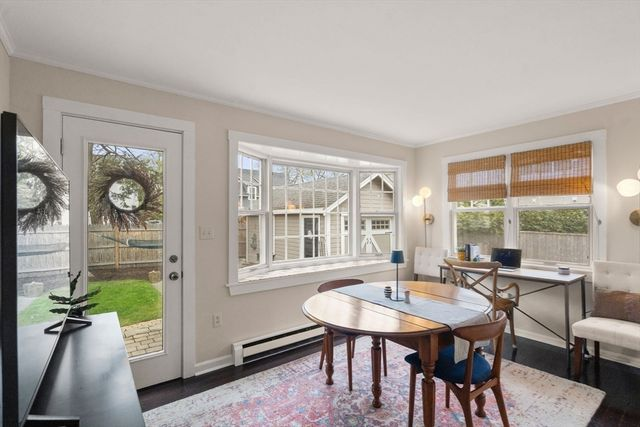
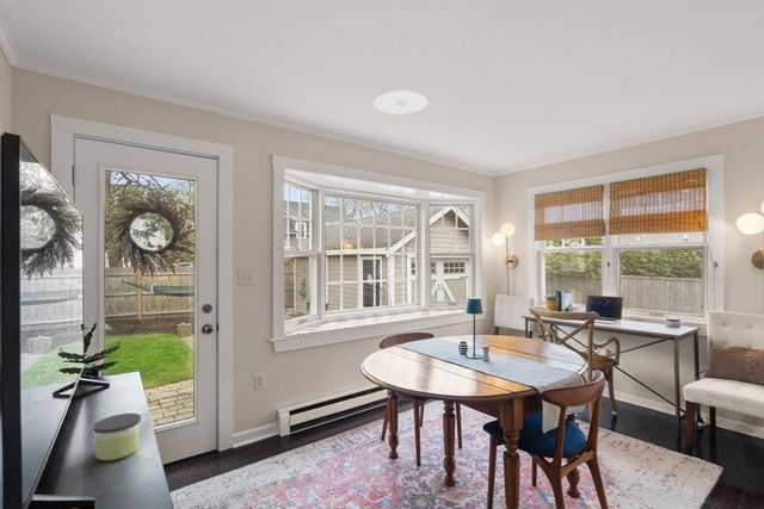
+ candle (117, 436)
+ recessed light (400, 100)
